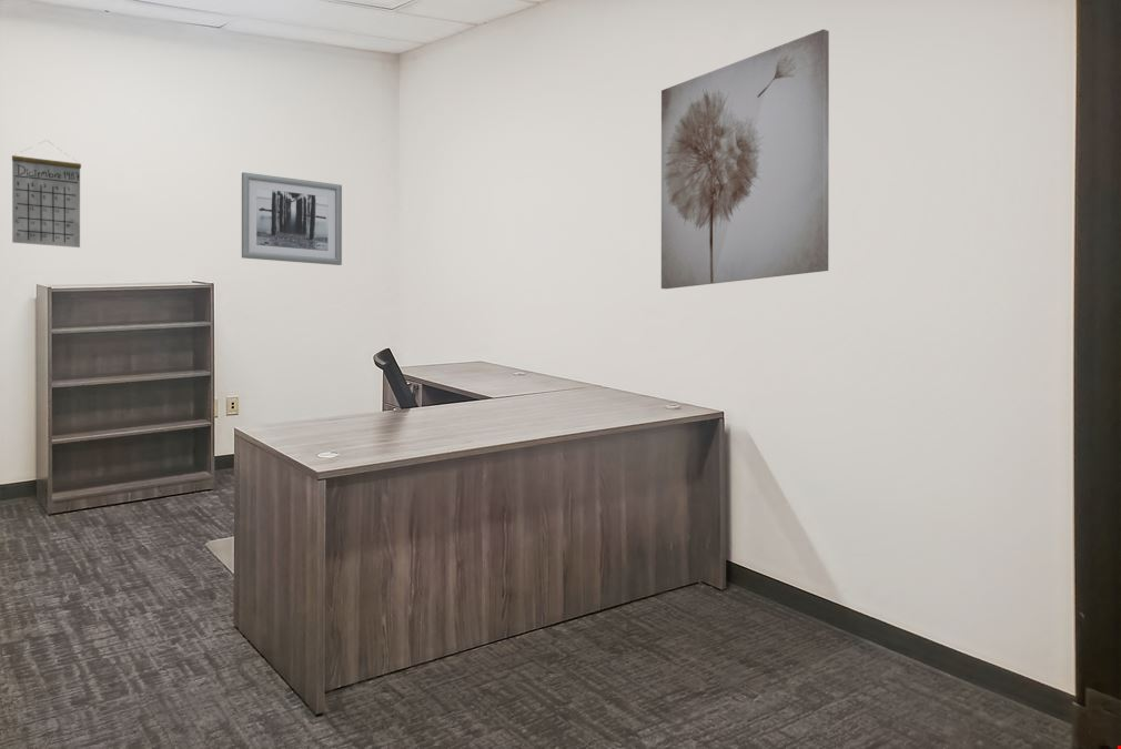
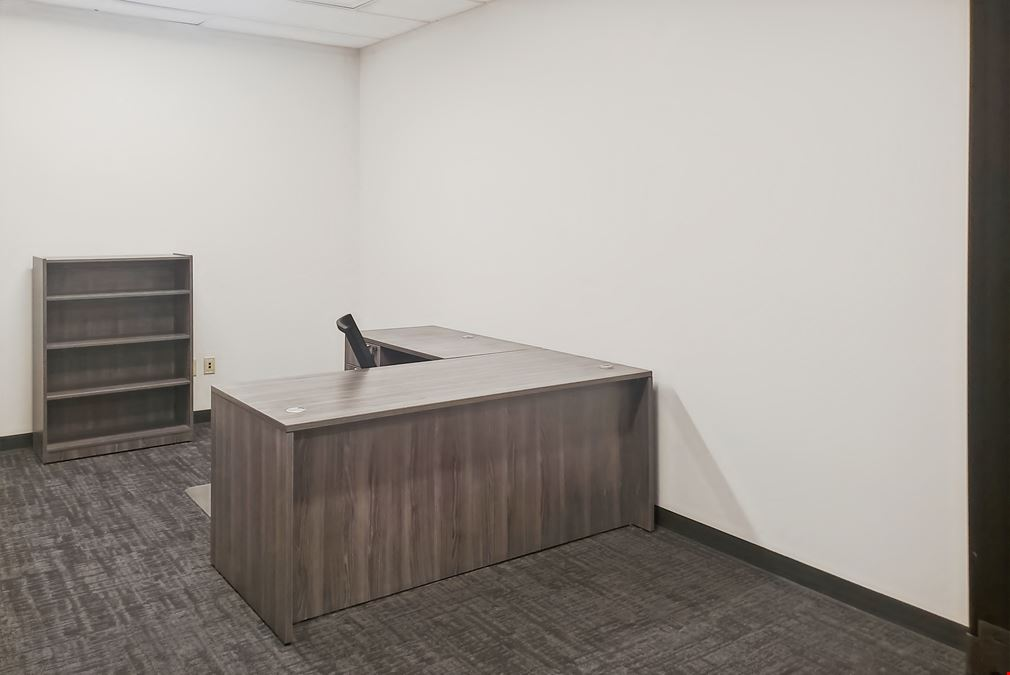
- wall art (737, 172)
- wall art (293, 220)
- calendar (47, 192)
